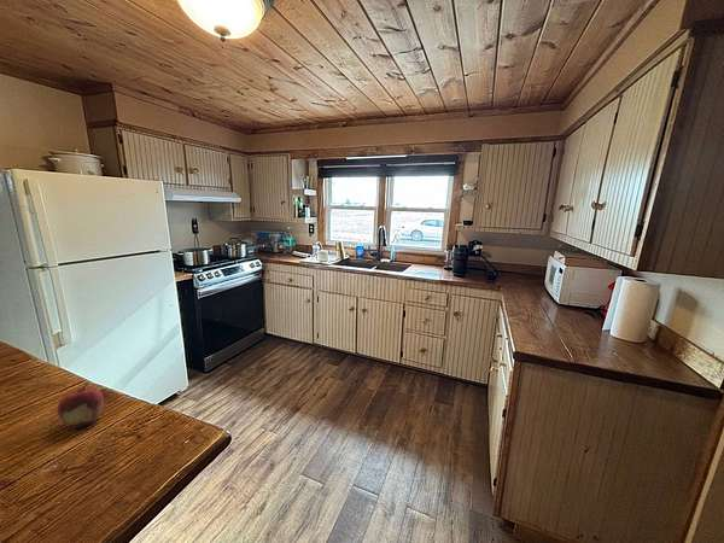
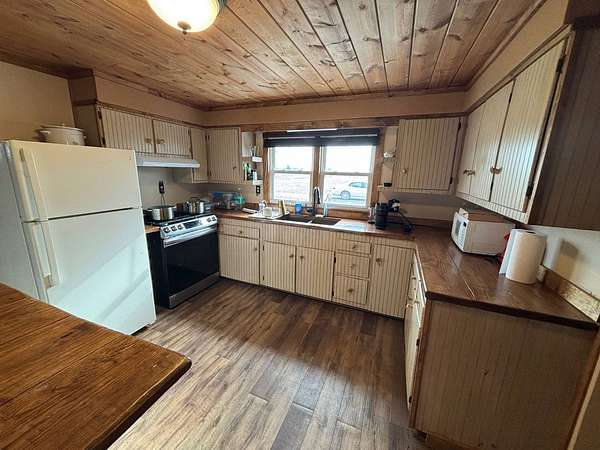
- fruit (81, 403)
